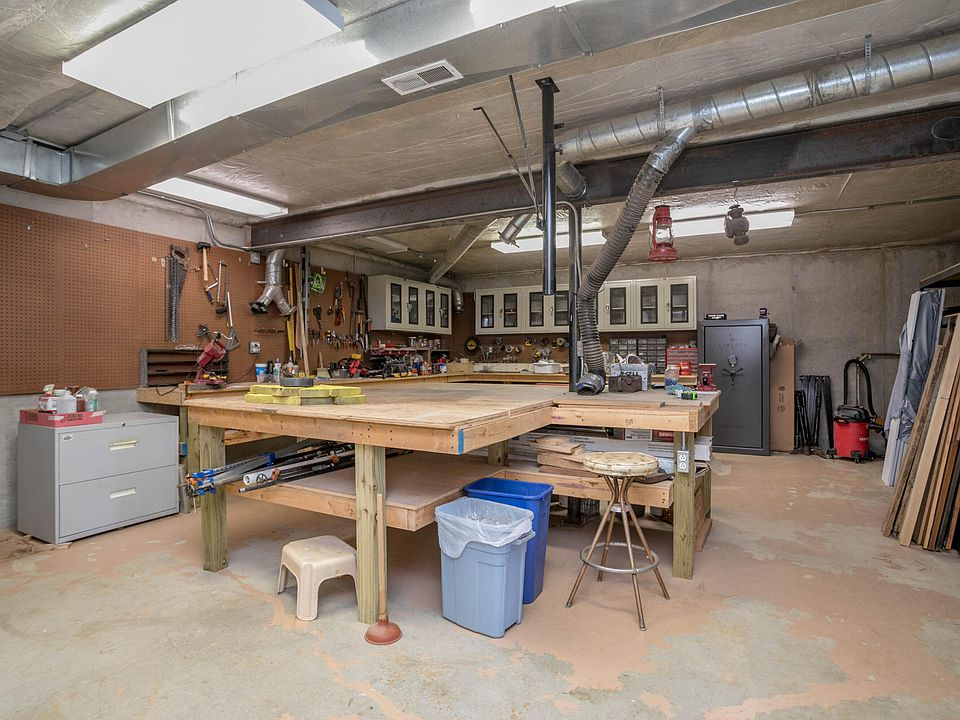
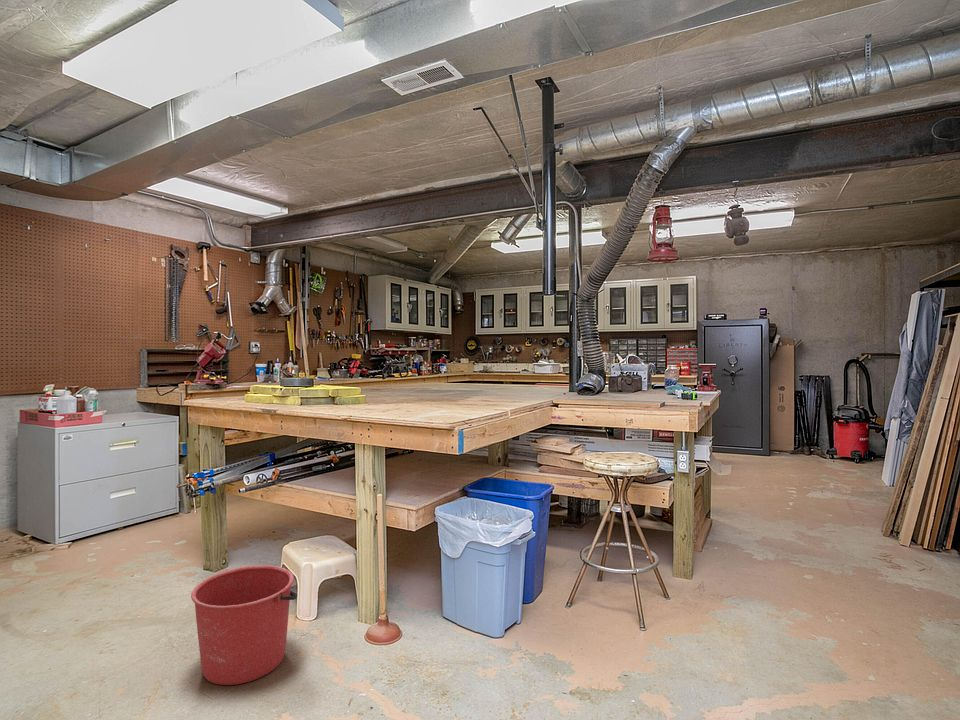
+ bucket (245, 622)
